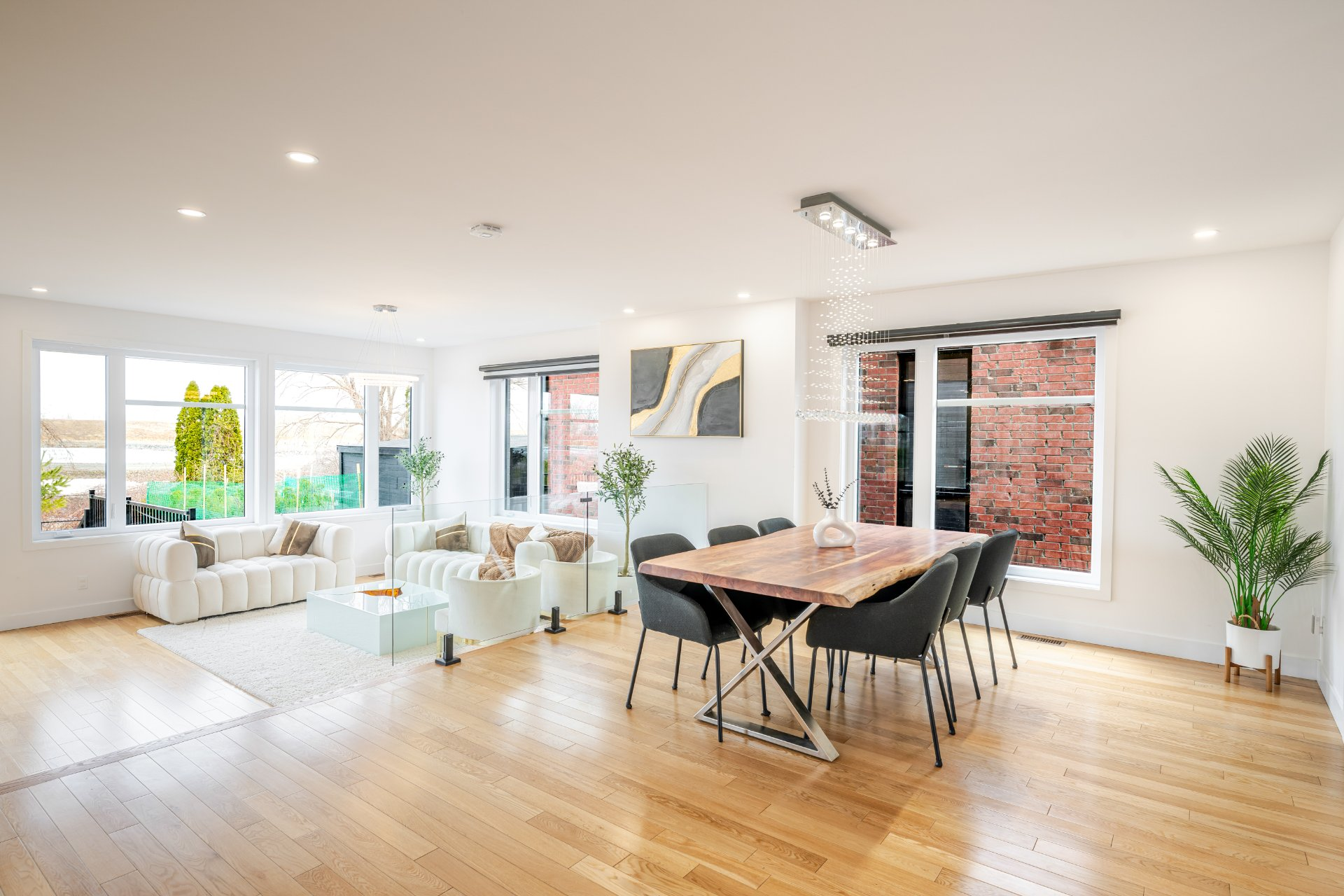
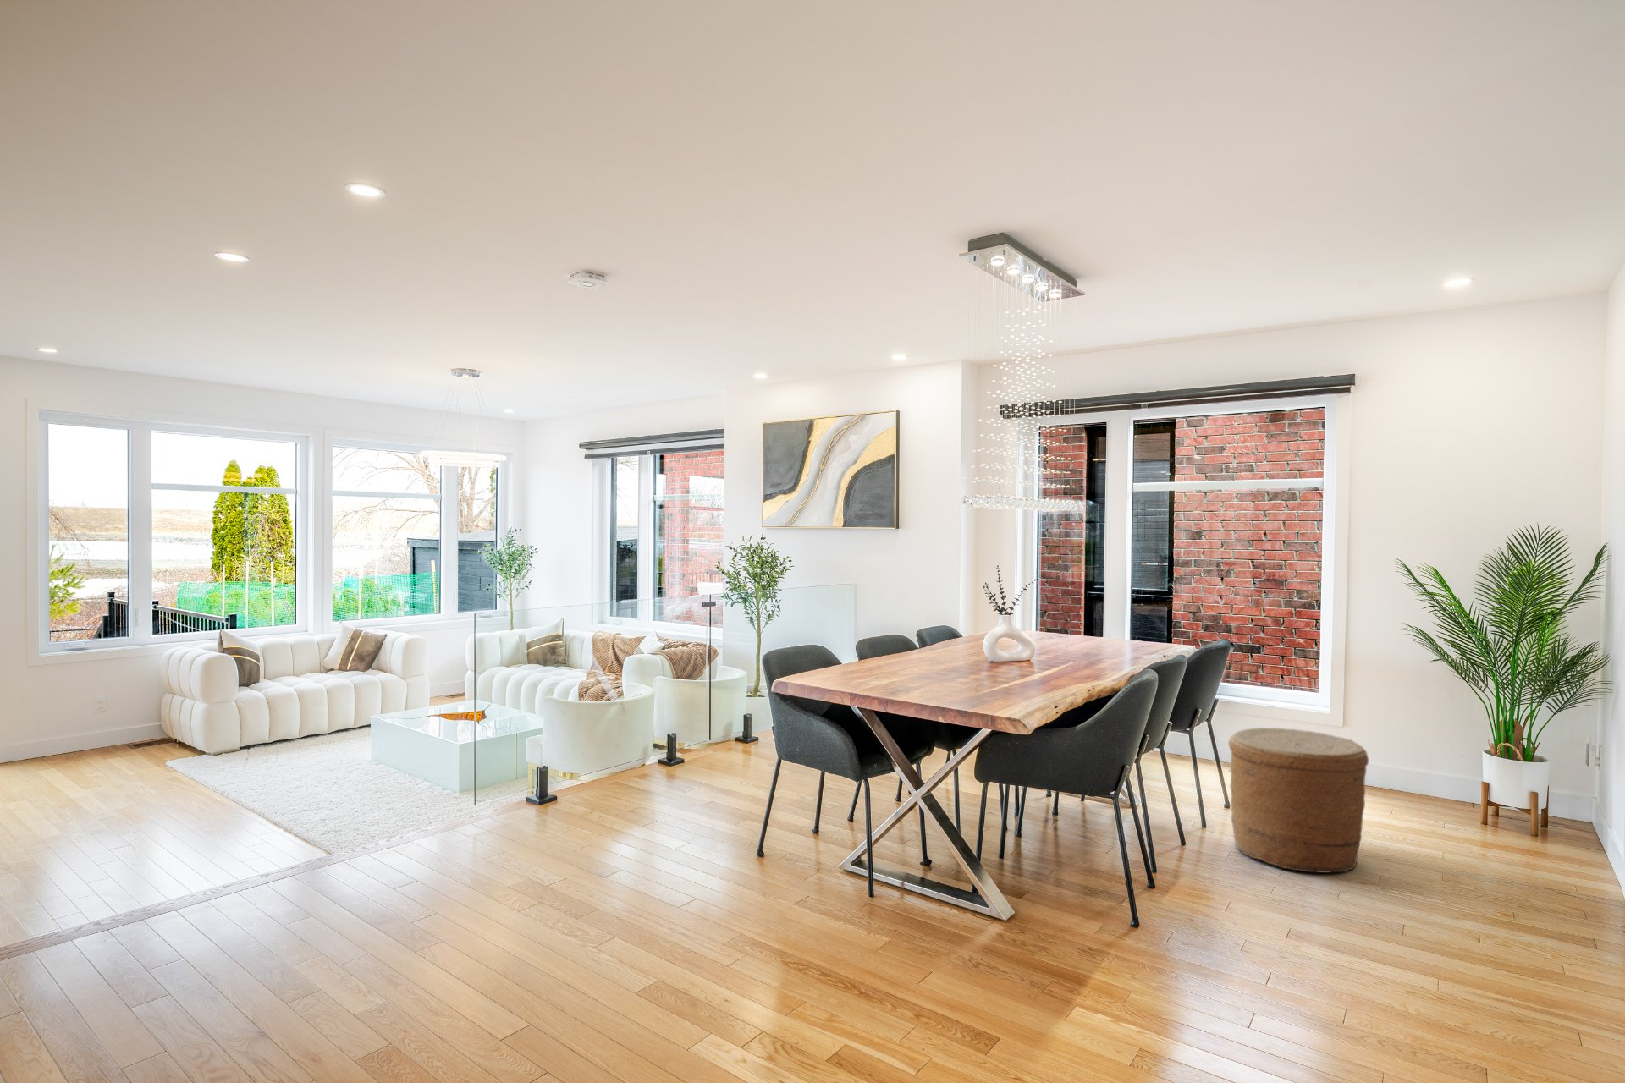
+ basket (1295, 797)
